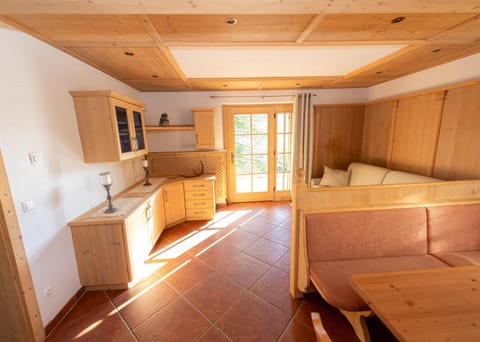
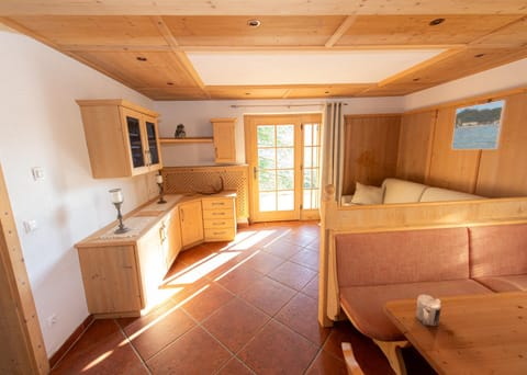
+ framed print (475, 127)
+ mug (426, 310)
